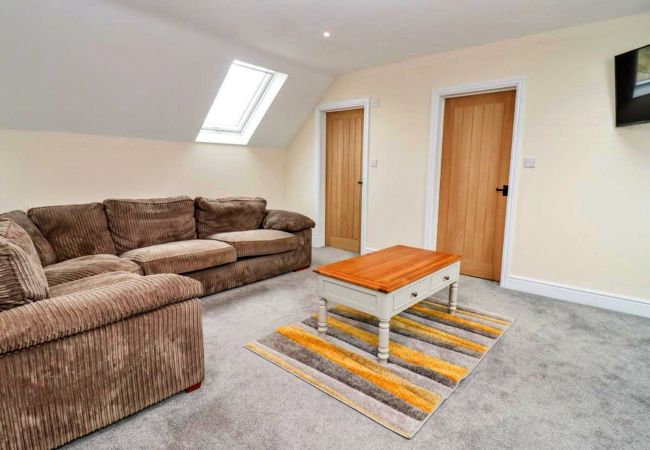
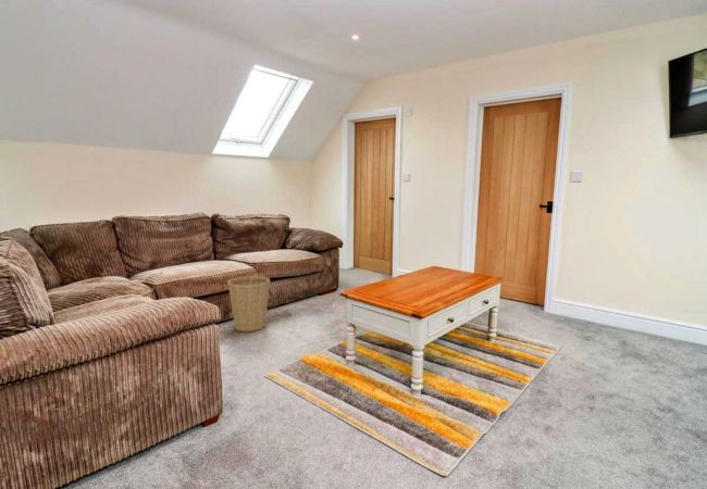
+ basket (249, 299)
